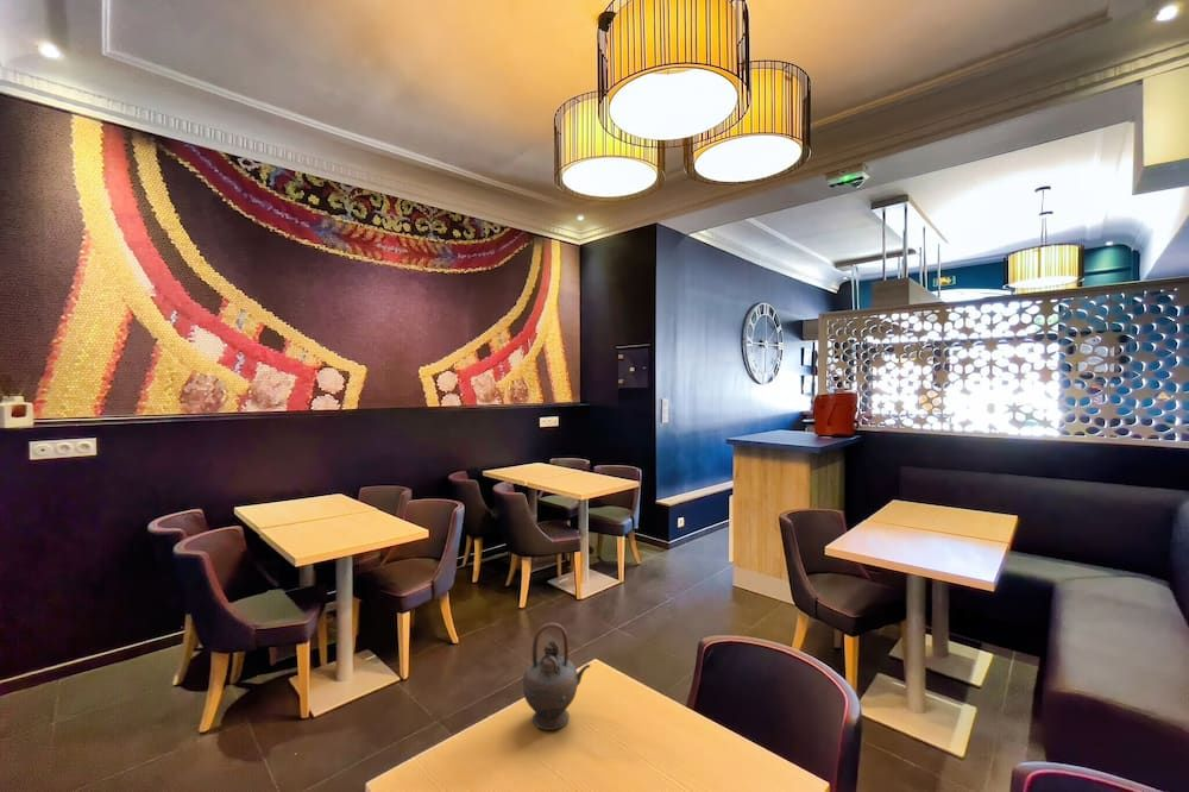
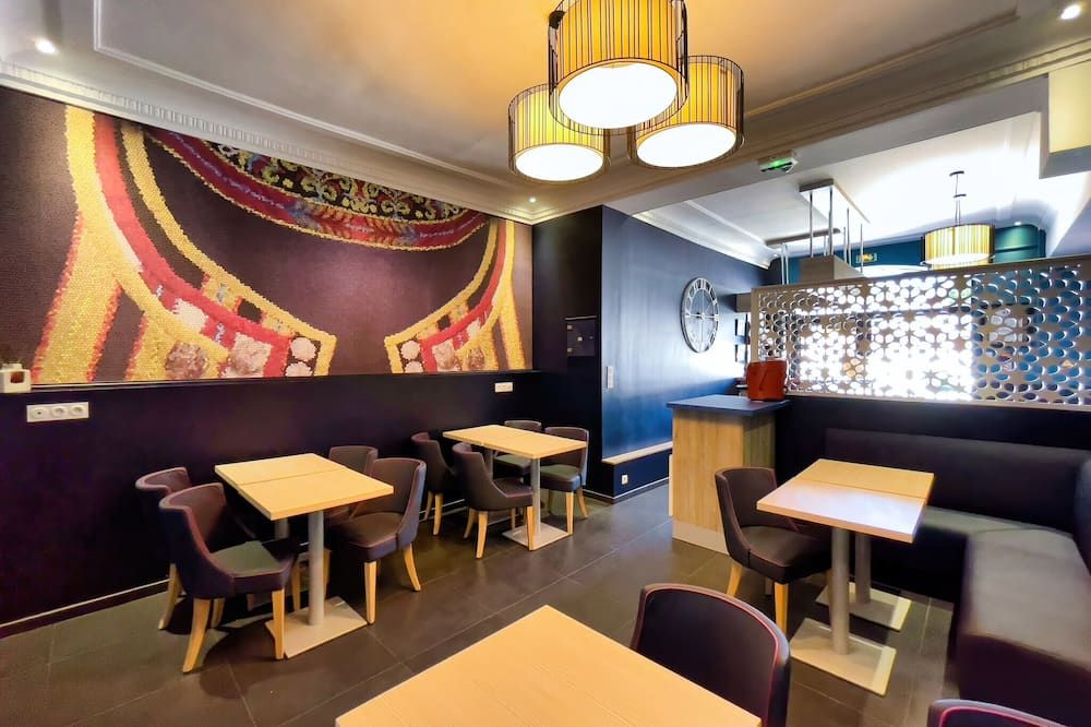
- teapot (556, 672)
